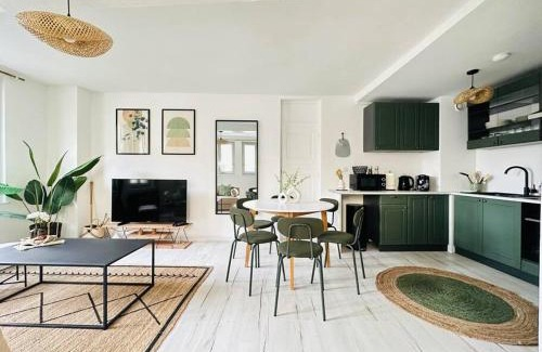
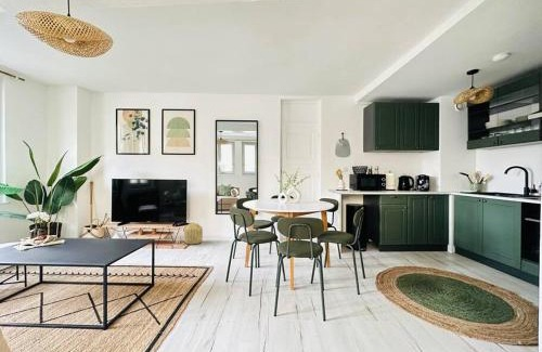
+ basket (193, 232)
